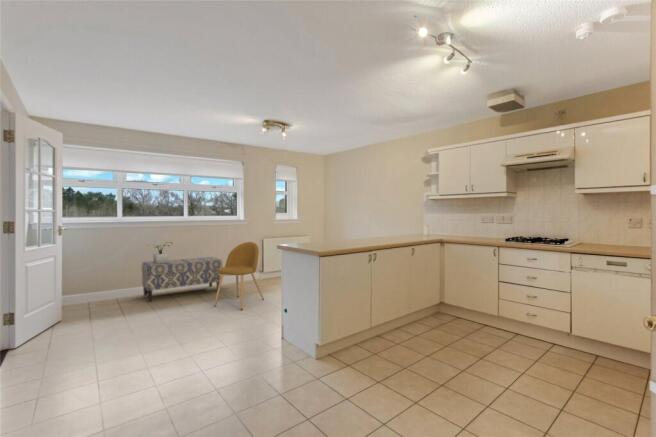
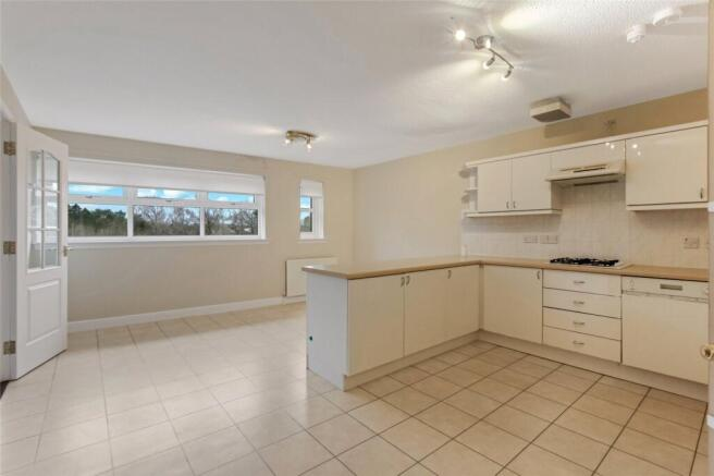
- bench (183, 277)
- potted plant (161, 252)
- chair (239, 273)
